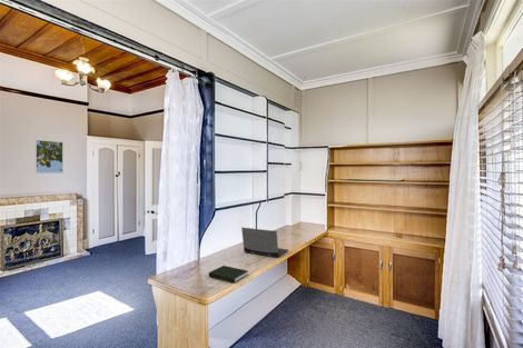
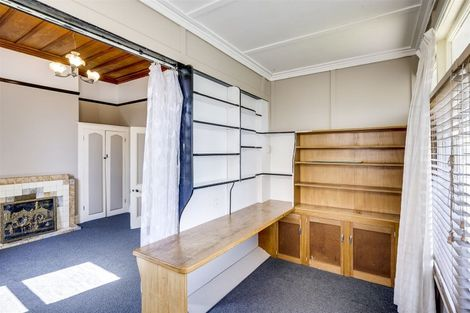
- book (228, 274)
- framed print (49, 157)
- laptop computer (265, 239)
